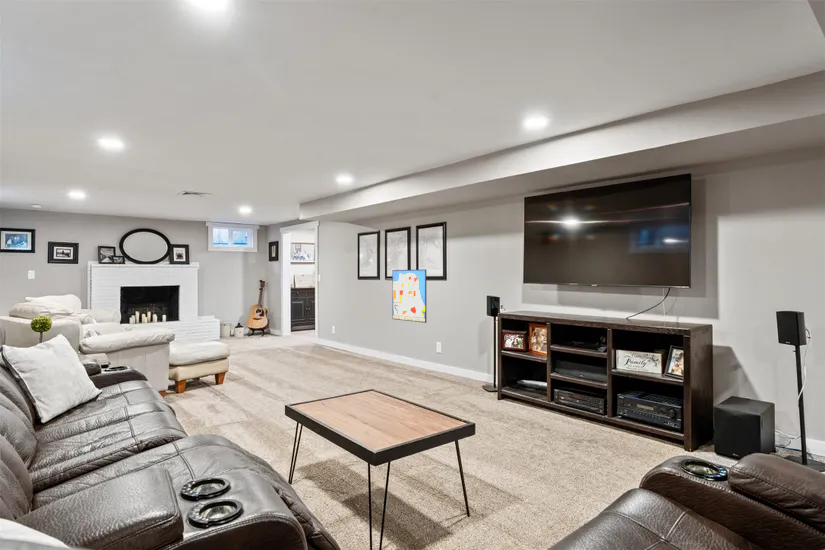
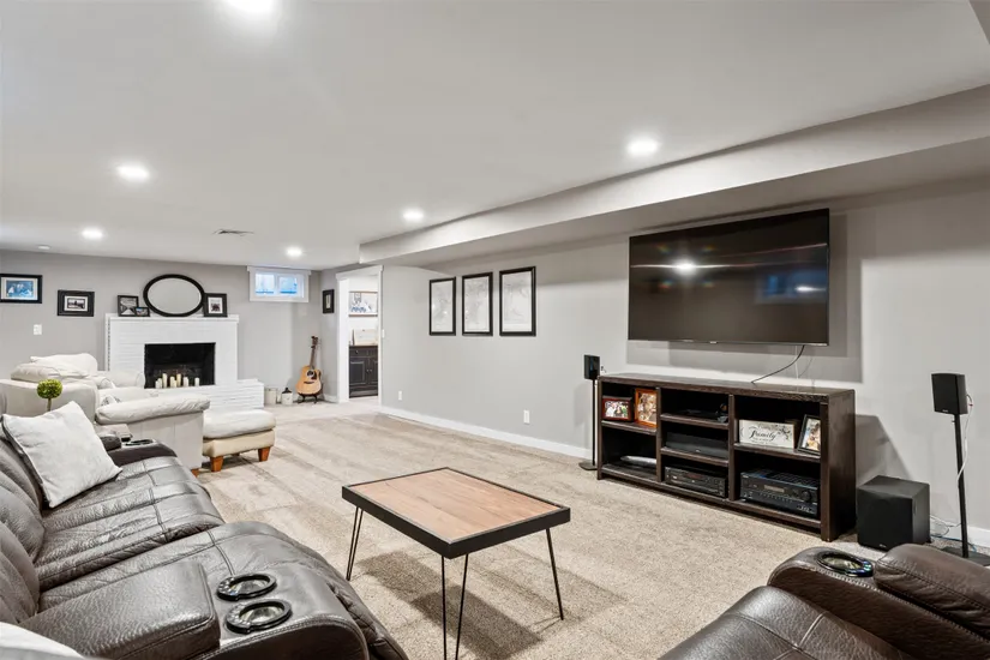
- wall art (408, 295)
